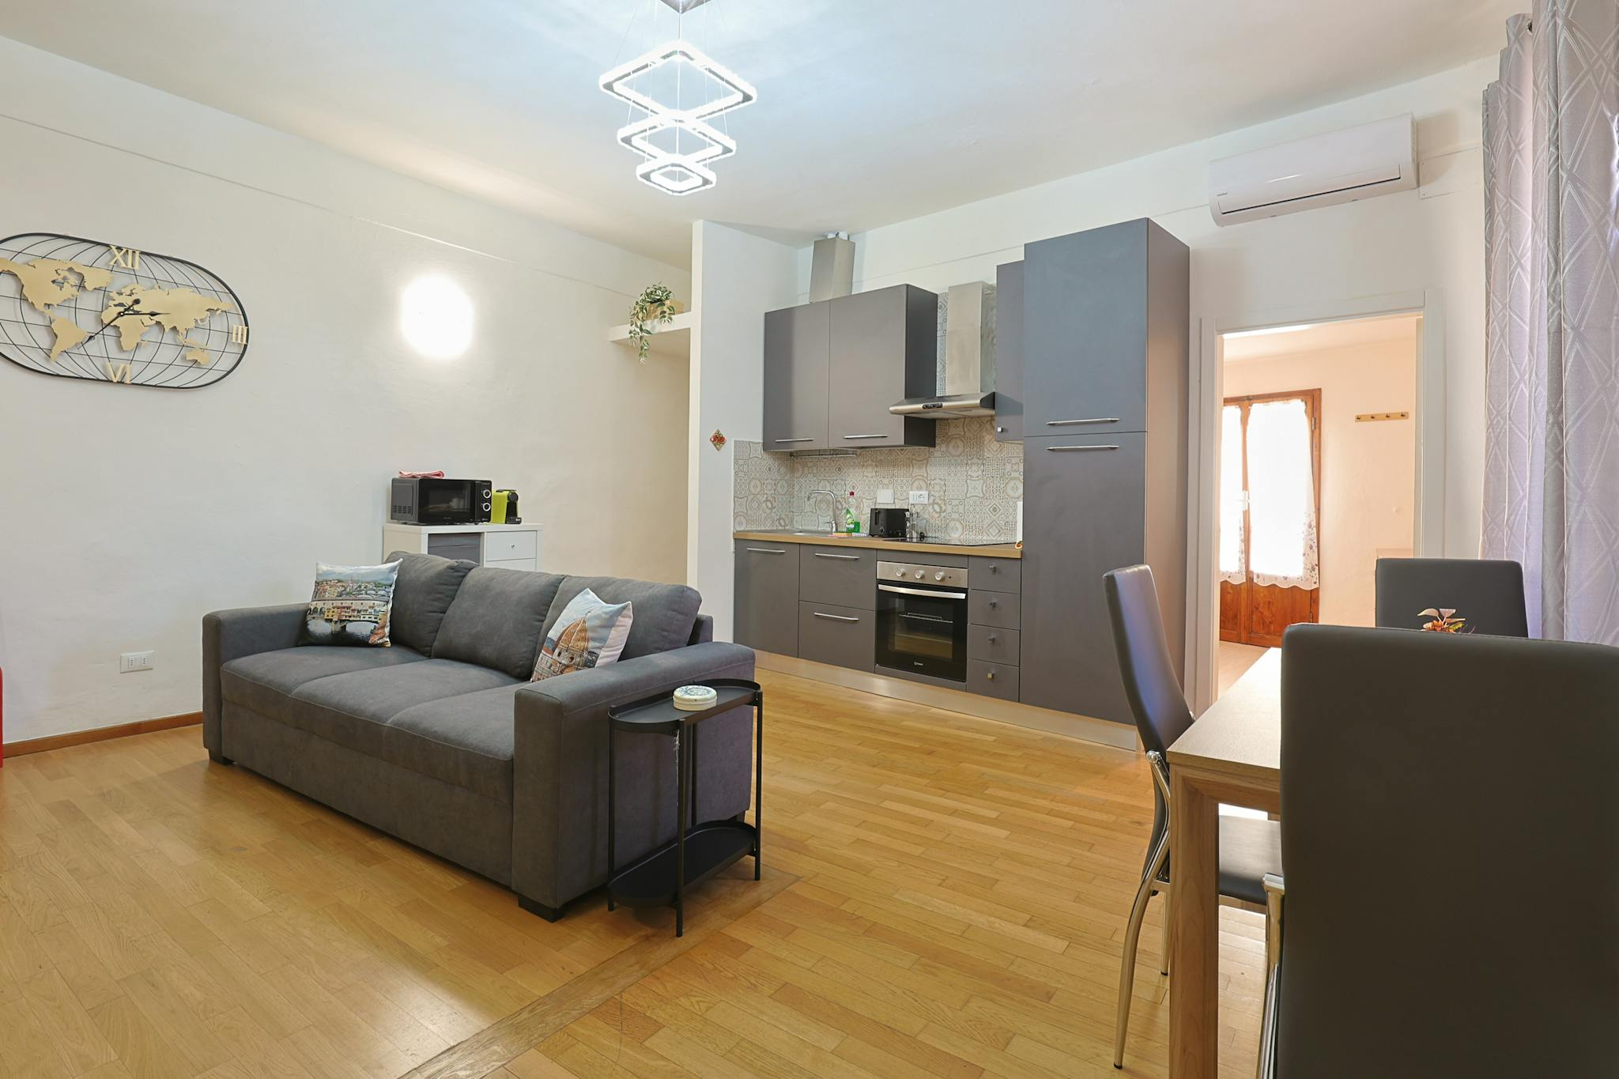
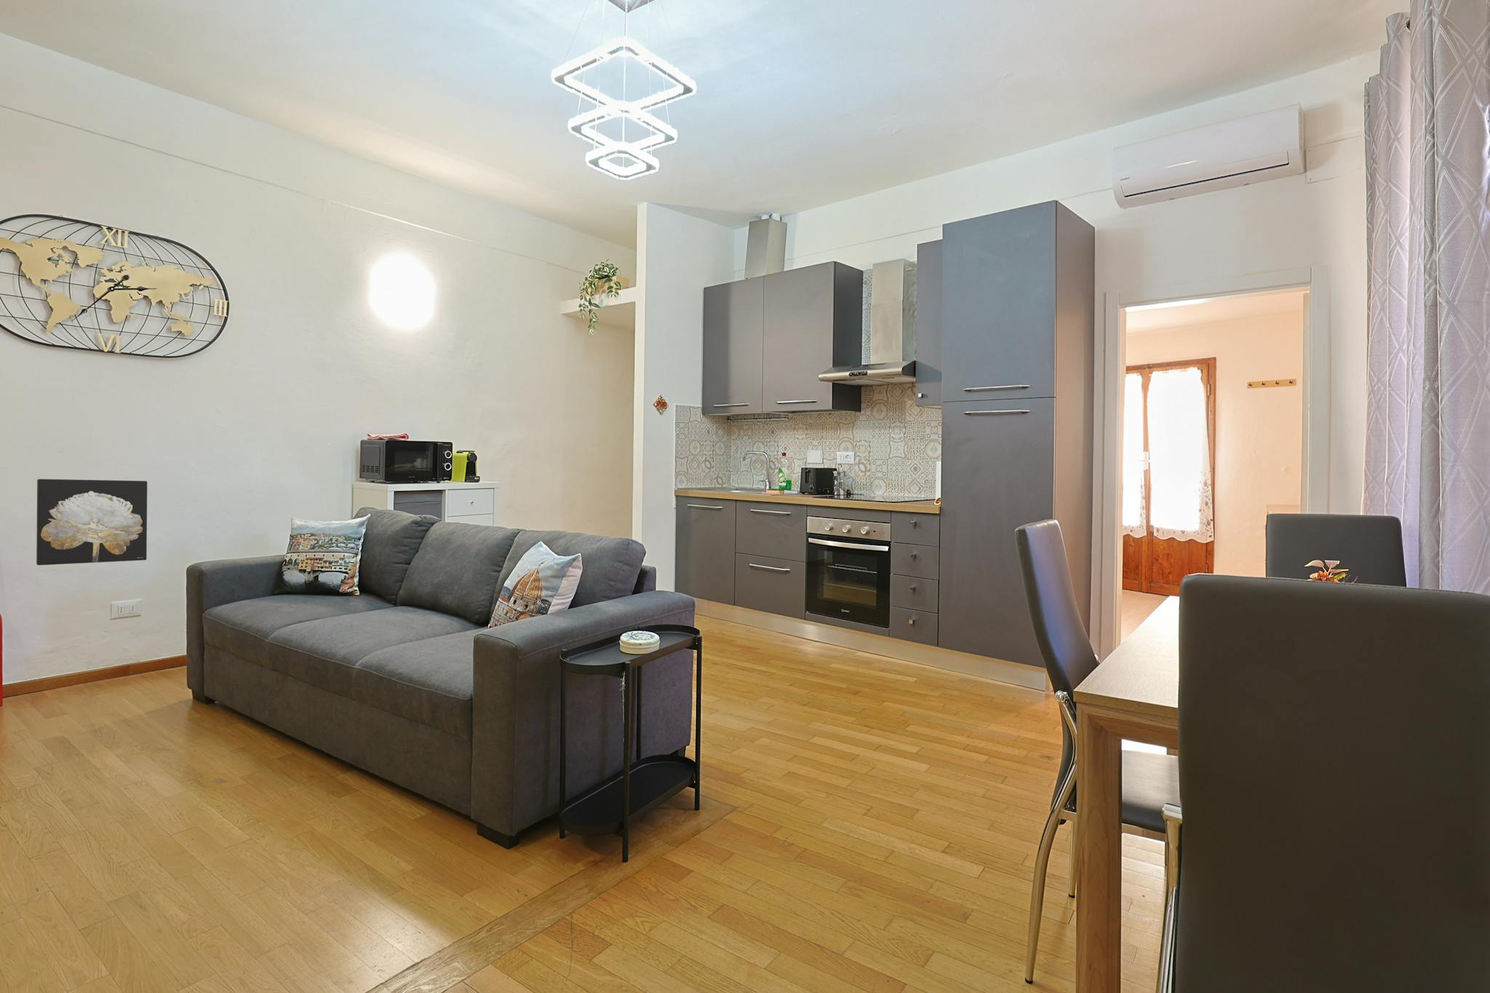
+ wall art (94, 521)
